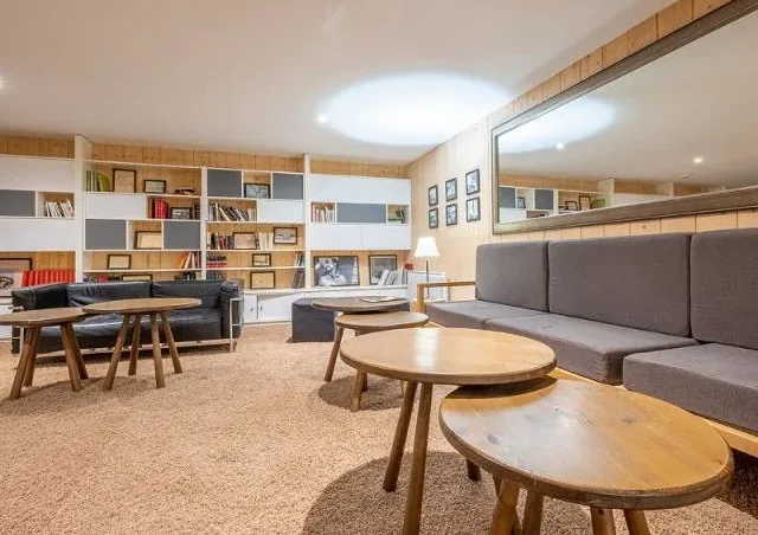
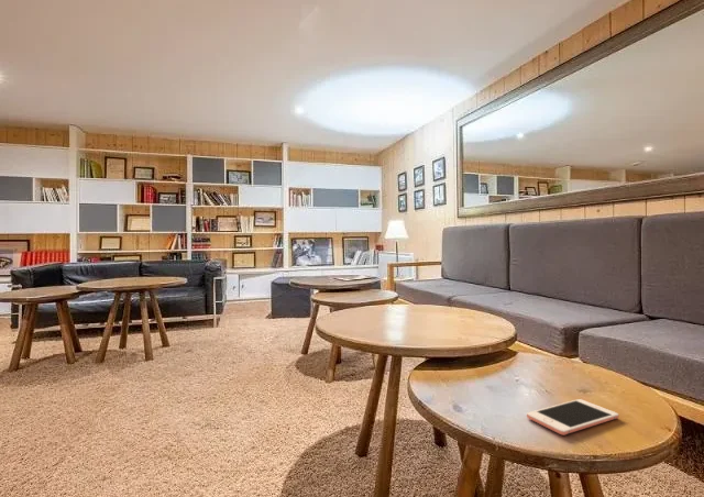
+ cell phone (572, 415)
